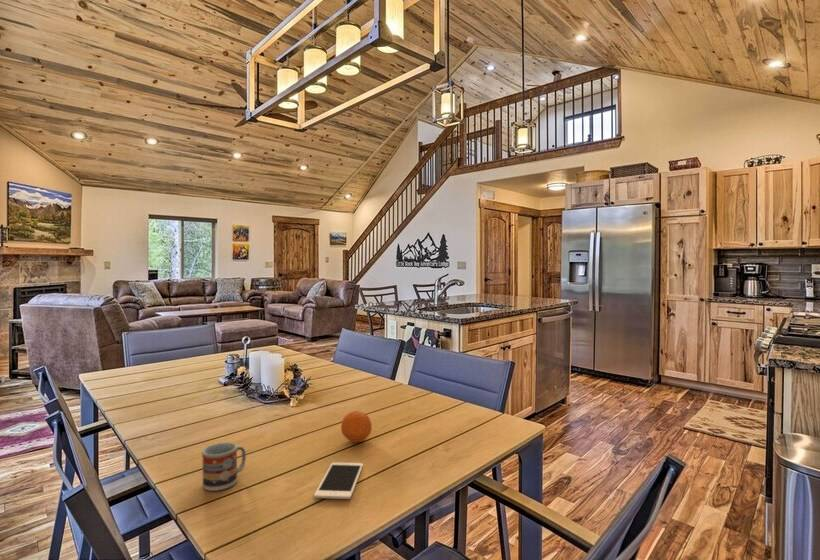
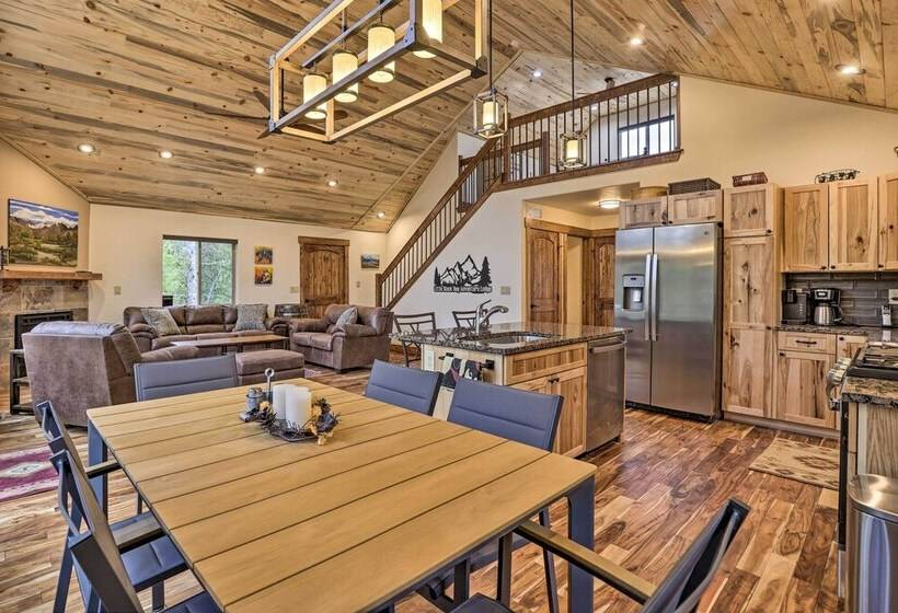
- cup (225, 463)
- cell phone (340, 479)
- fruit (356, 426)
